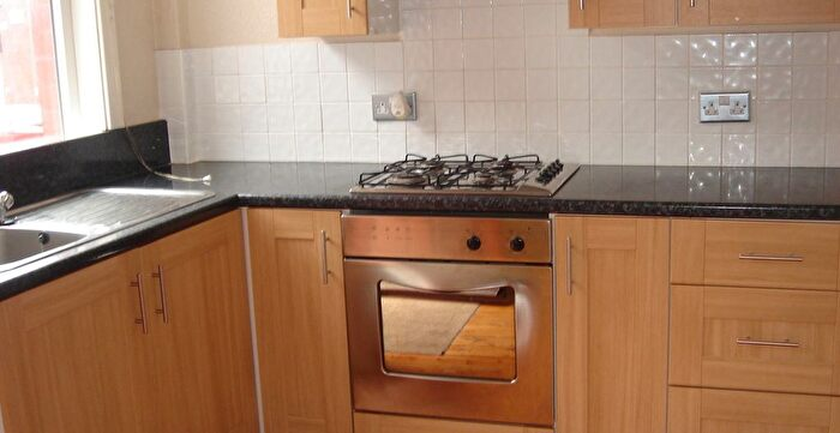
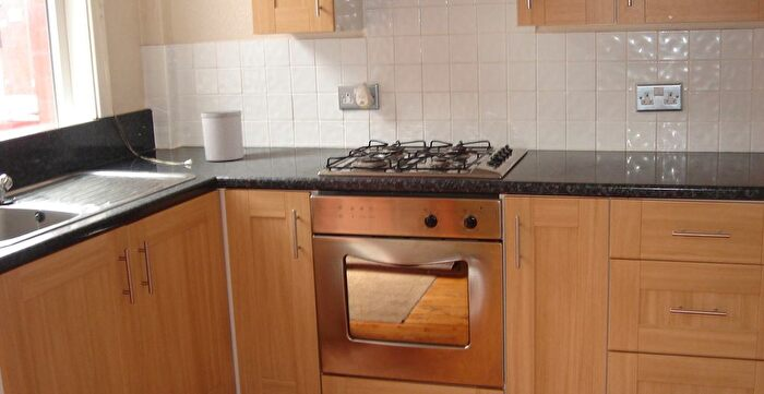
+ utensil holder (223, 135)
